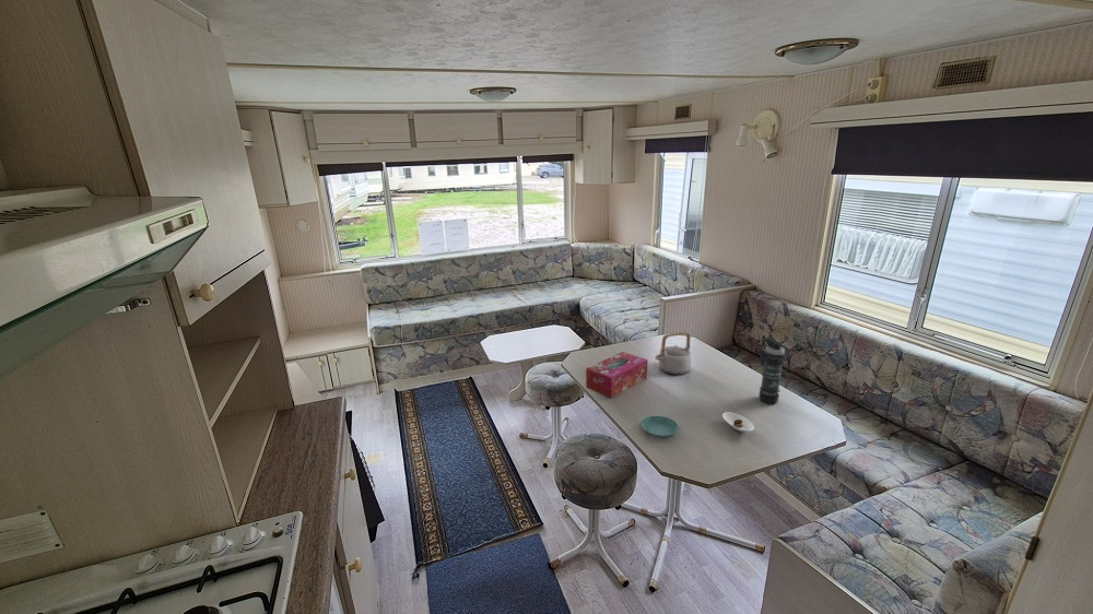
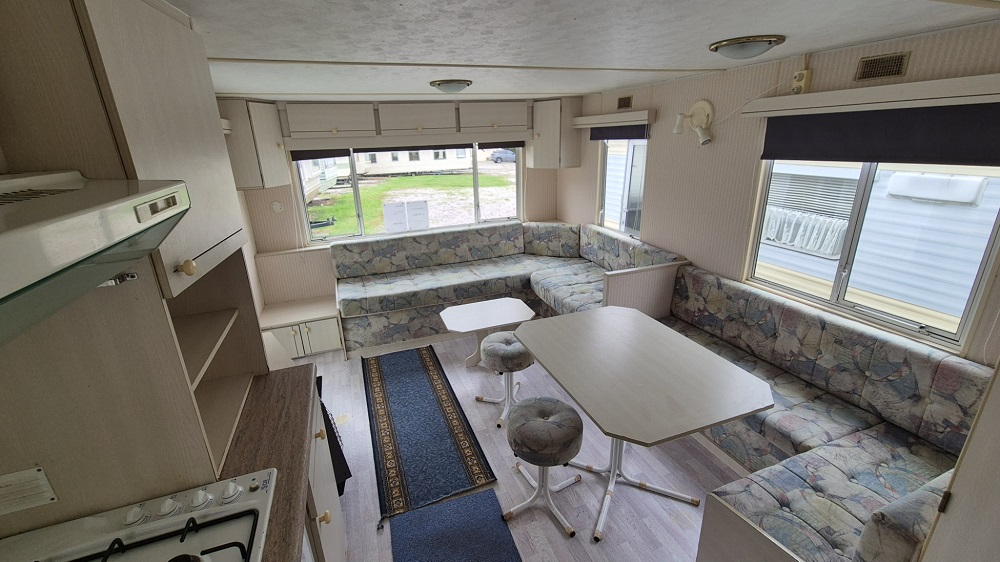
- tissue box (616, 373)
- saucer (659, 427)
- saucer (737, 423)
- smoke grenade (768, 369)
- teapot (672, 352)
